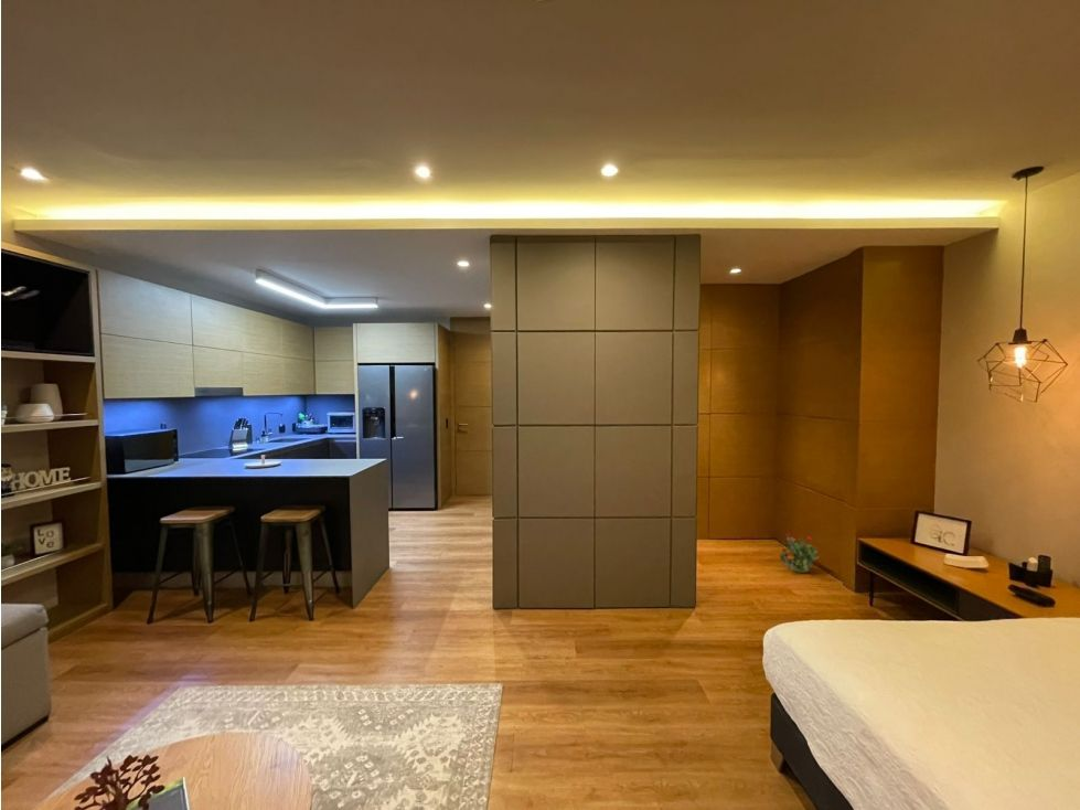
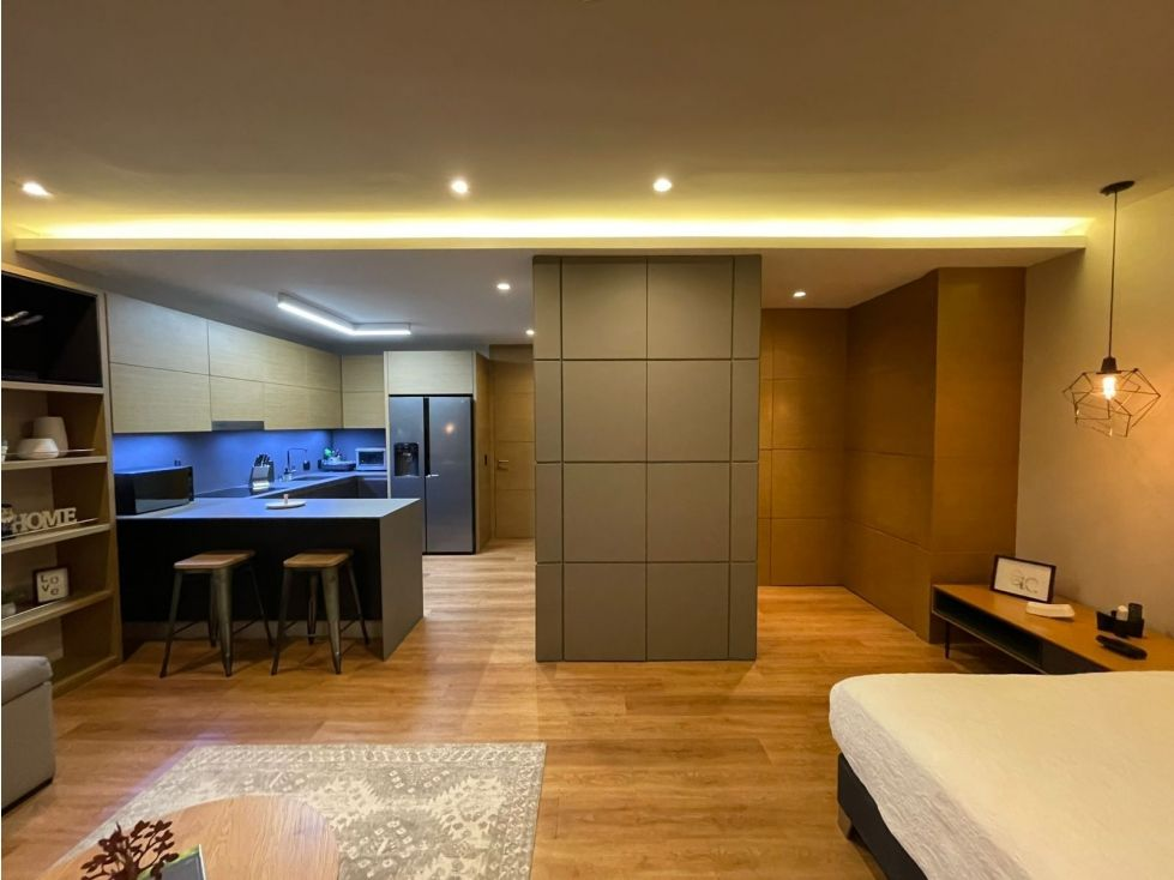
- potted plant (800, 553)
